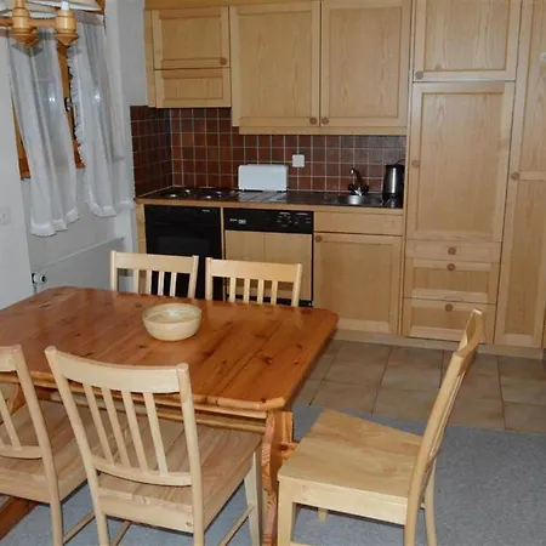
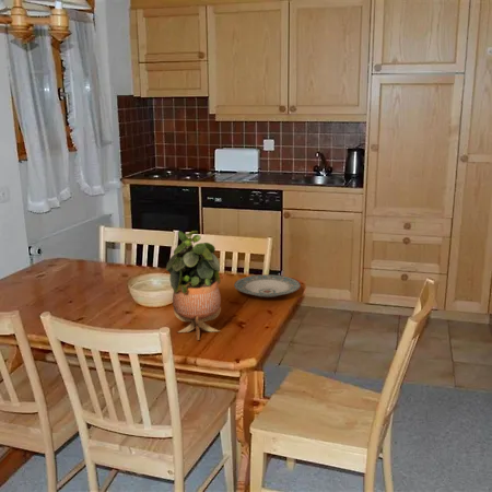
+ potted plant (195, 281)
+ plate (267, 288)
